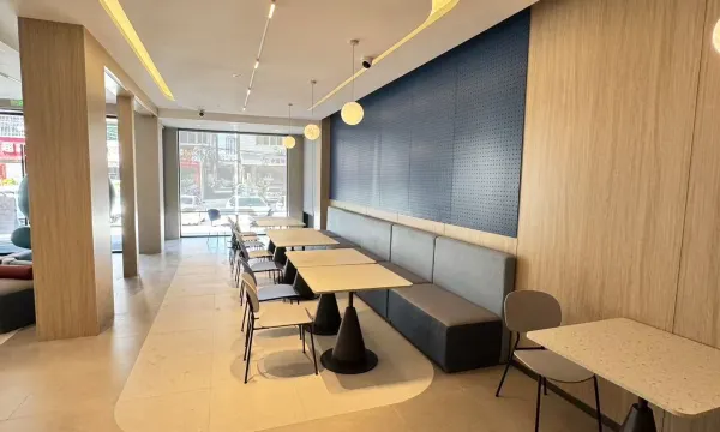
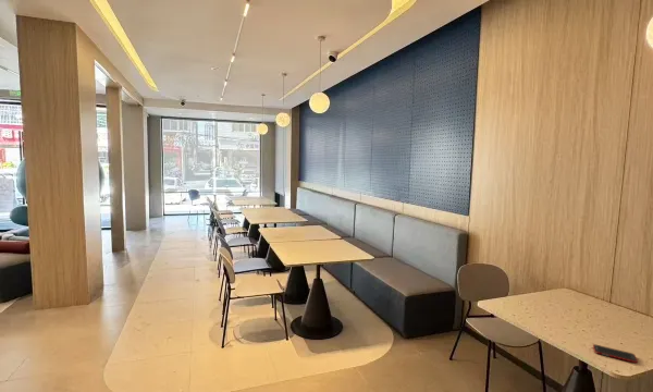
+ cell phone (614, 353)
